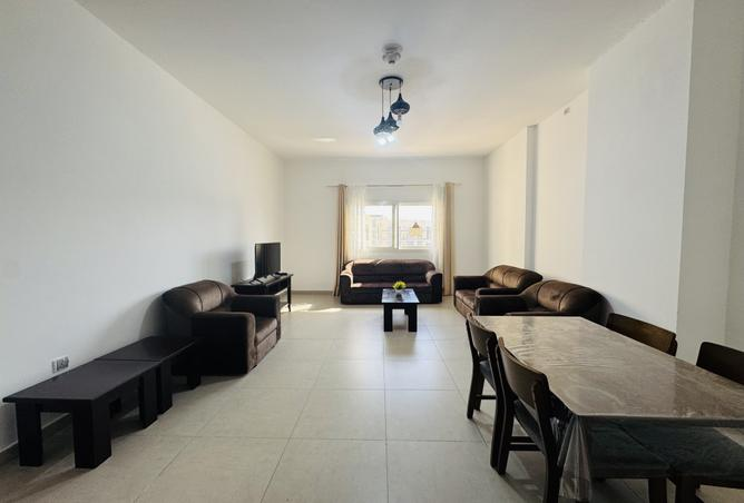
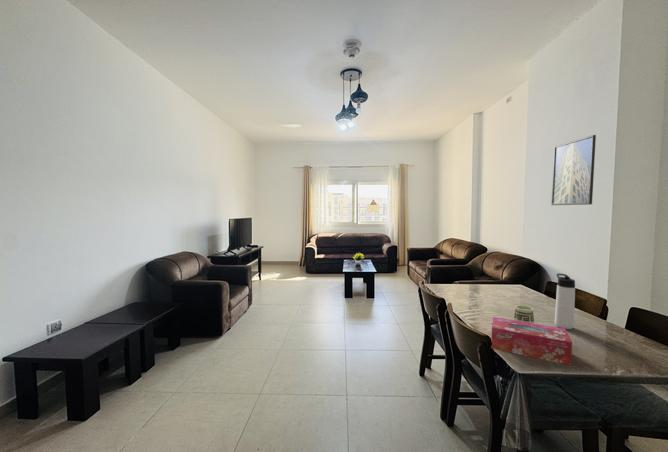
+ cup (523, 316)
+ tissue box (527, 338)
+ thermos bottle (563, 300)
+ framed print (571, 173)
